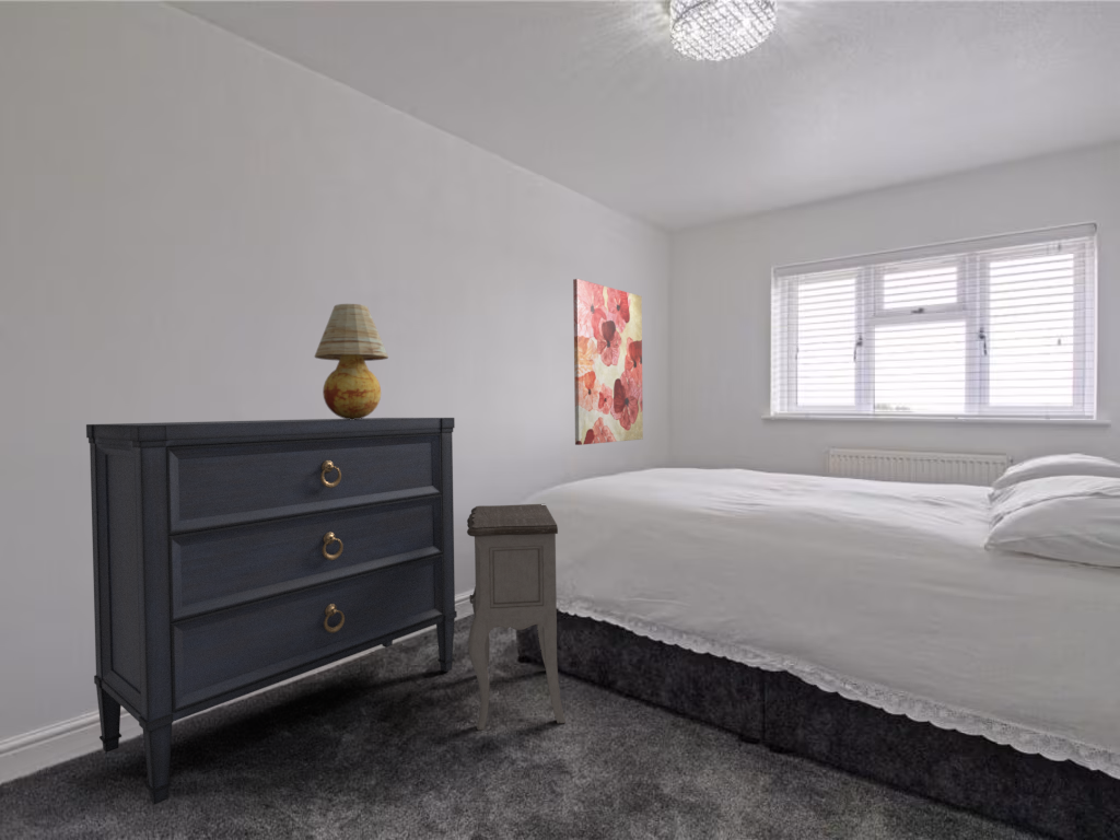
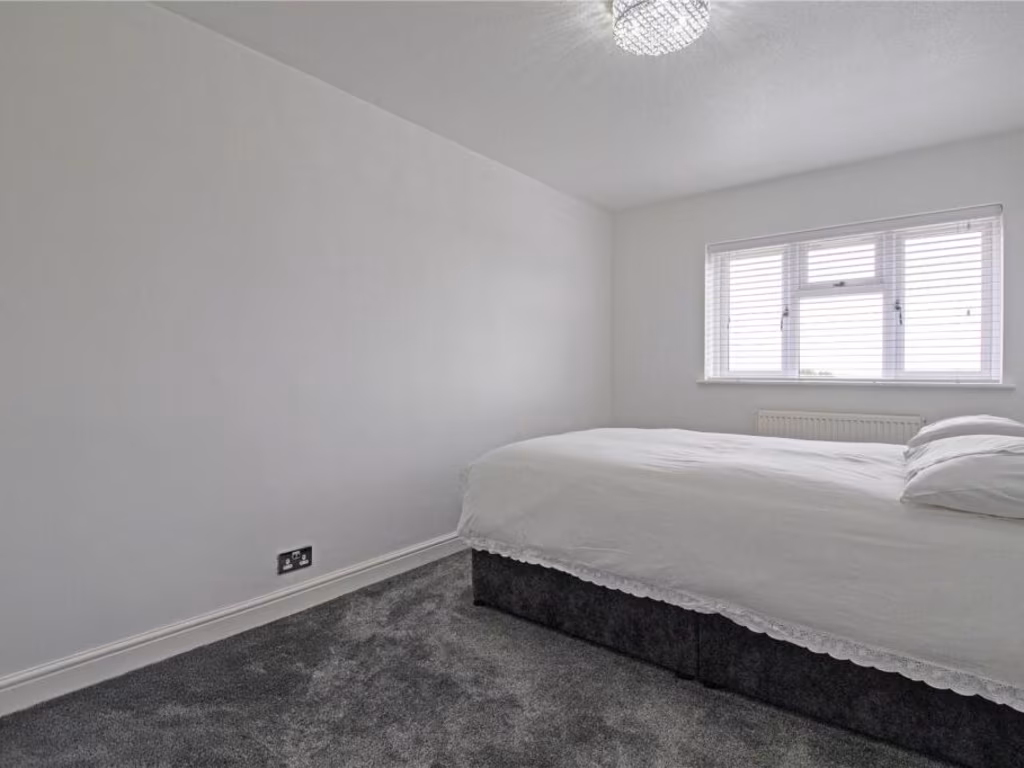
- nightstand (512, 605)
- wall art (610, 364)
- dresser (298, 562)
- table lamp (351, 362)
